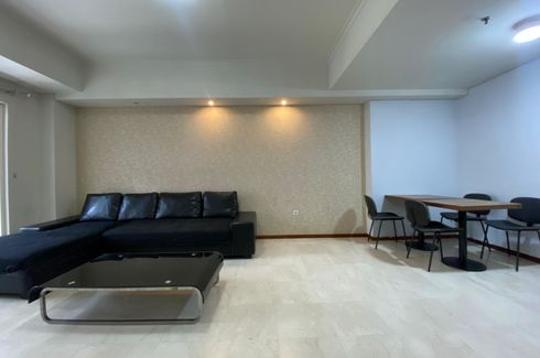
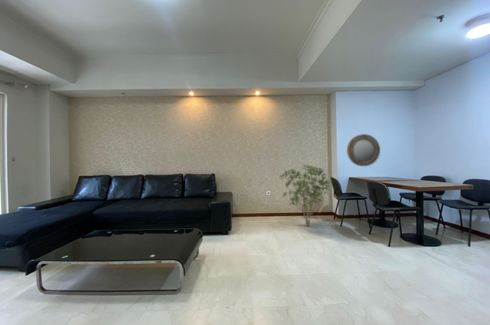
+ shrub (307, 195)
+ home mirror (363, 150)
